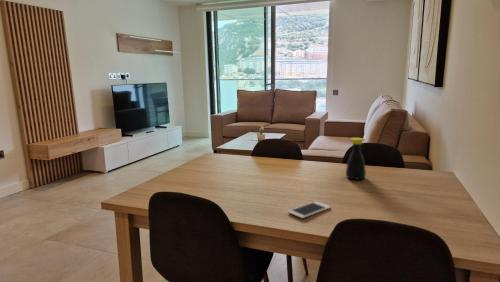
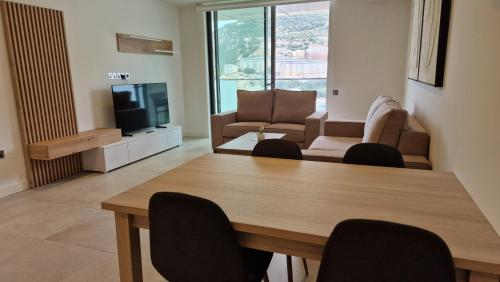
- cell phone (309, 209)
- bottle (356, 158)
